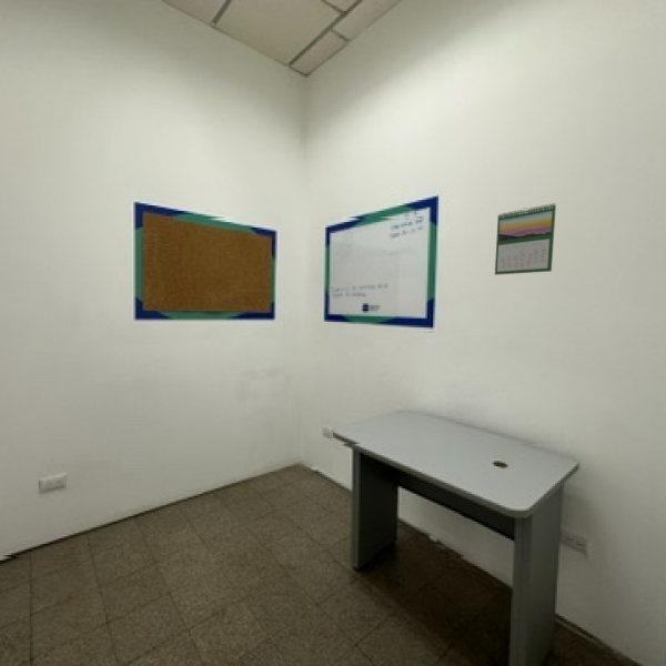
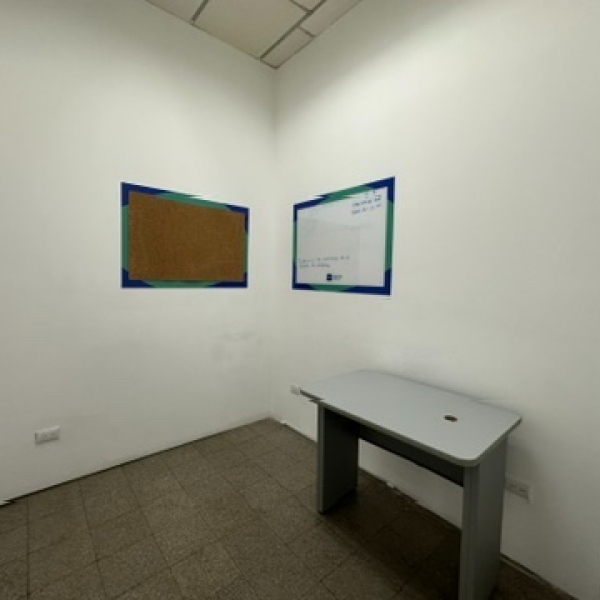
- calendar (523, 240)
